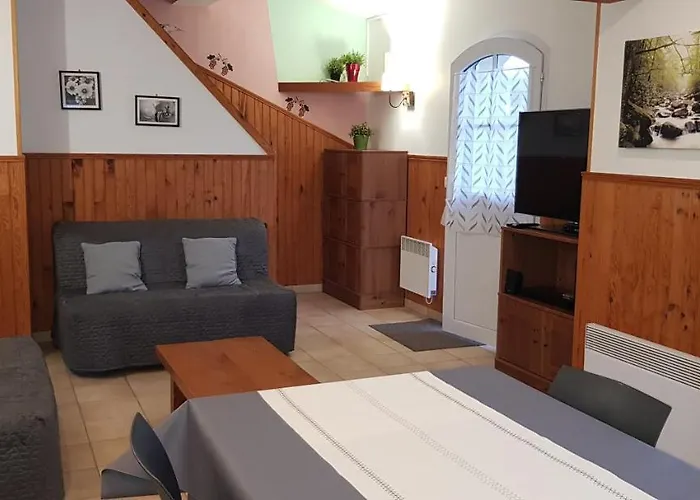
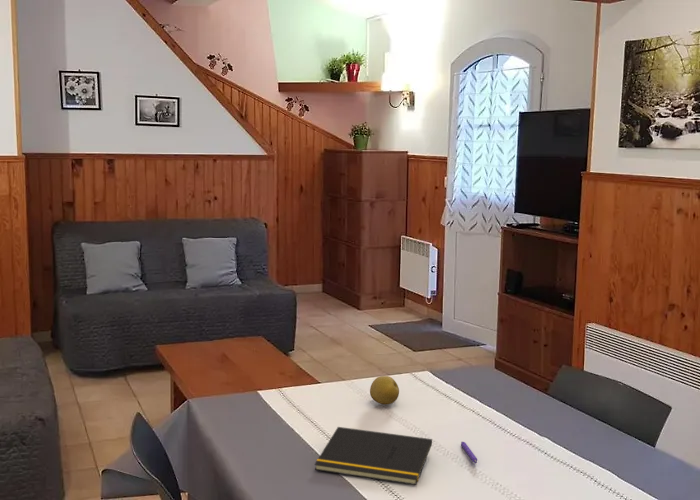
+ fruit (384, 390)
+ pen (468, 450)
+ notepad (374, 454)
